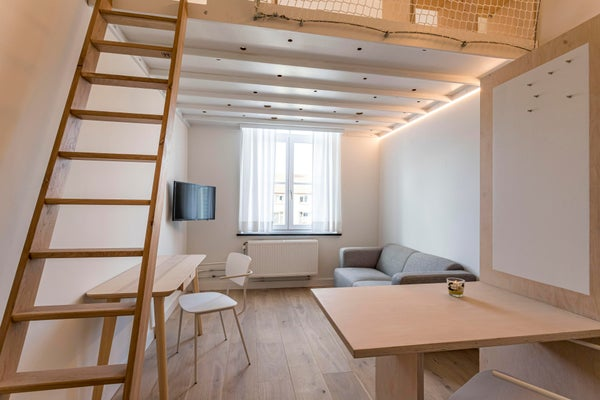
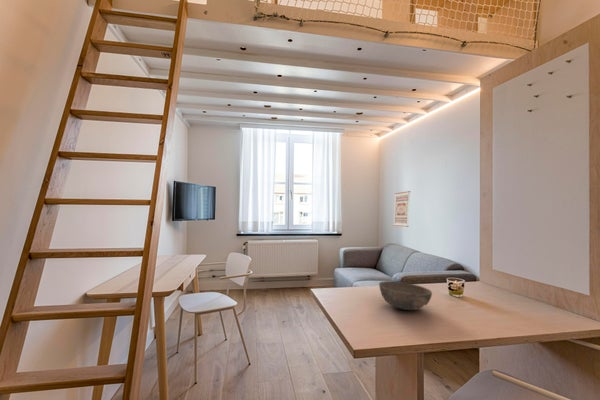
+ bowl (404, 297)
+ wall art (401, 209)
